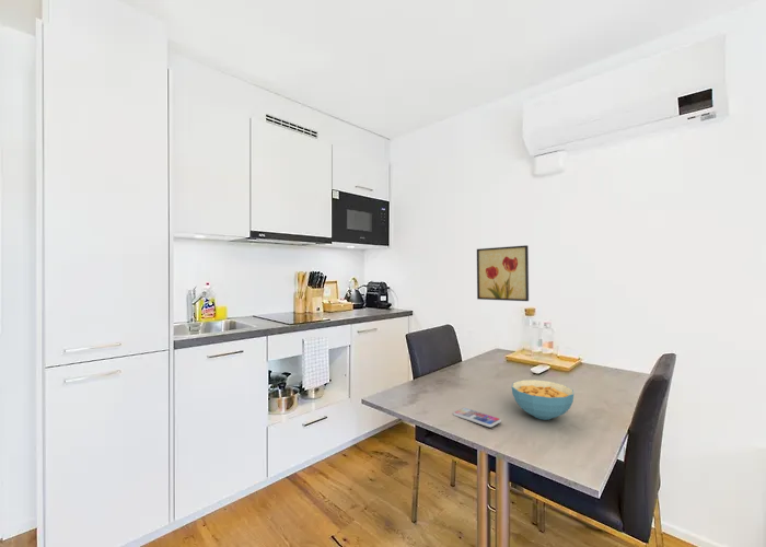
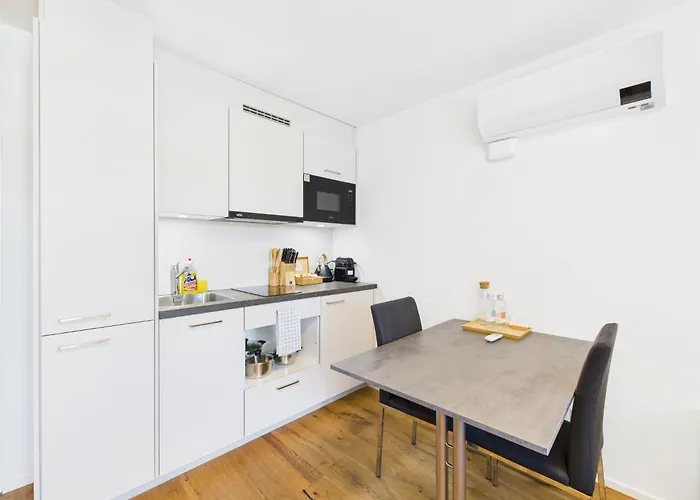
- wall art (501, 274)
- cereal bowl (542, 401)
- smartphone (476, 417)
